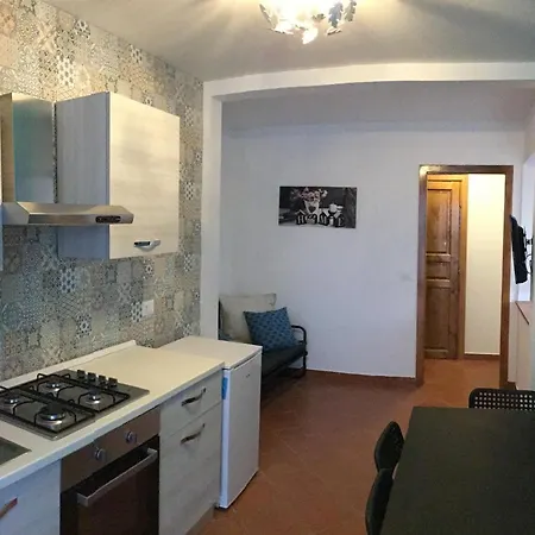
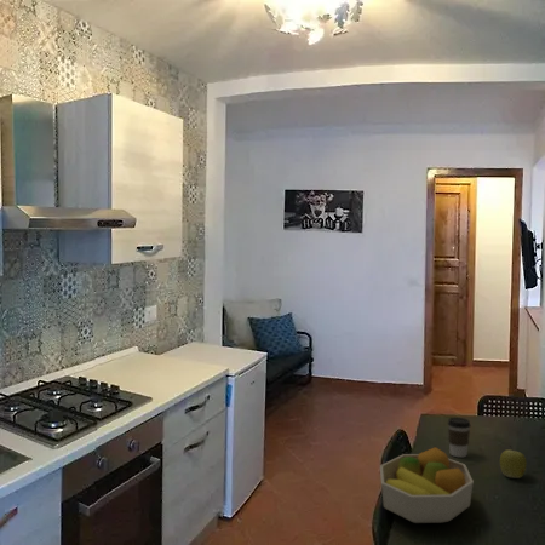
+ coffee cup (458, 437)
+ apple (512, 460)
+ fruit bowl (424, 482)
